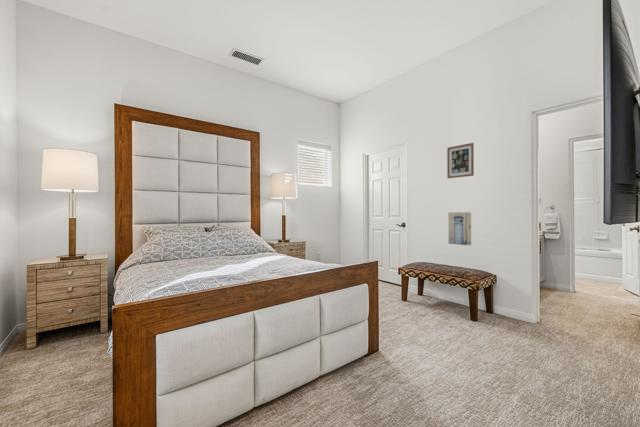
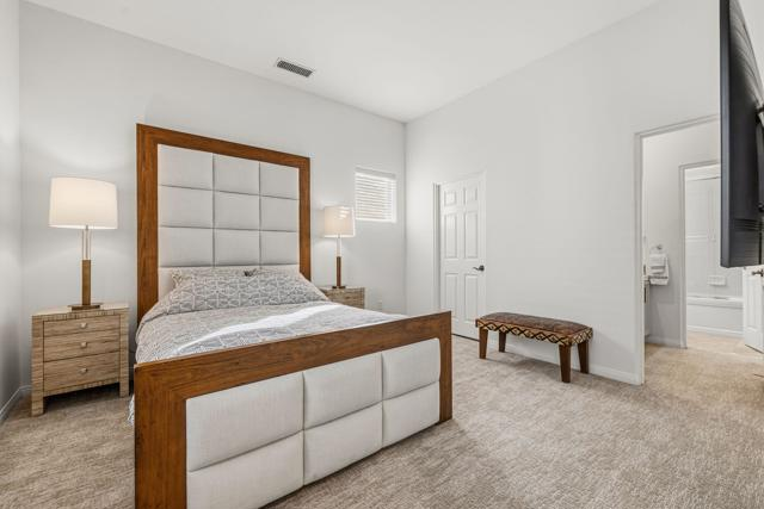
- wall art (459, 228)
- wall art (460, 161)
